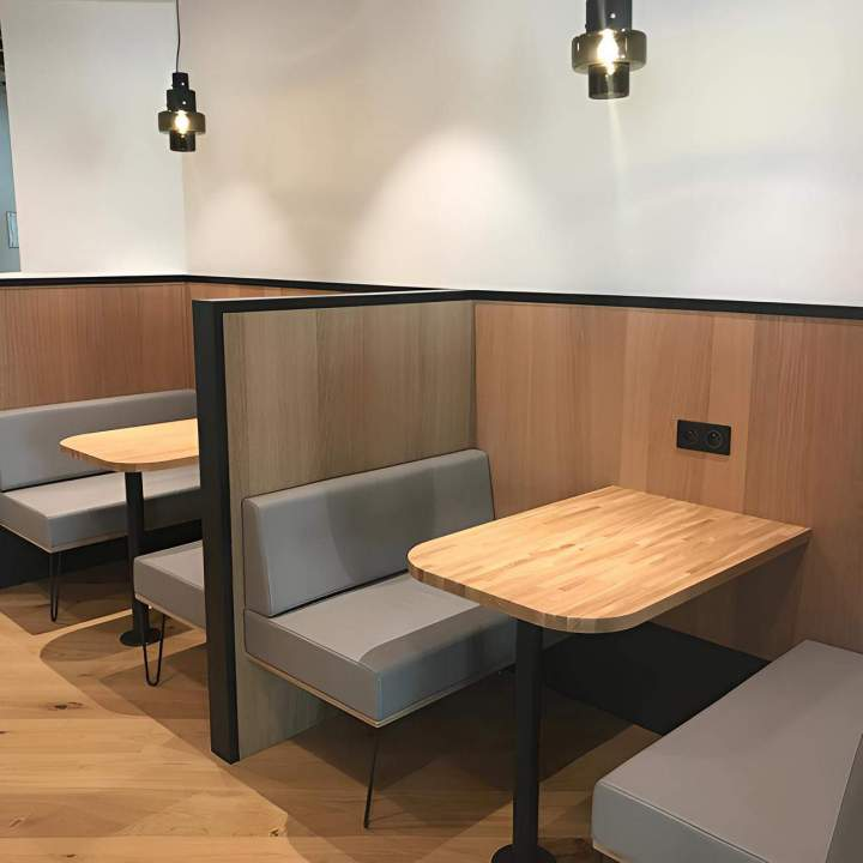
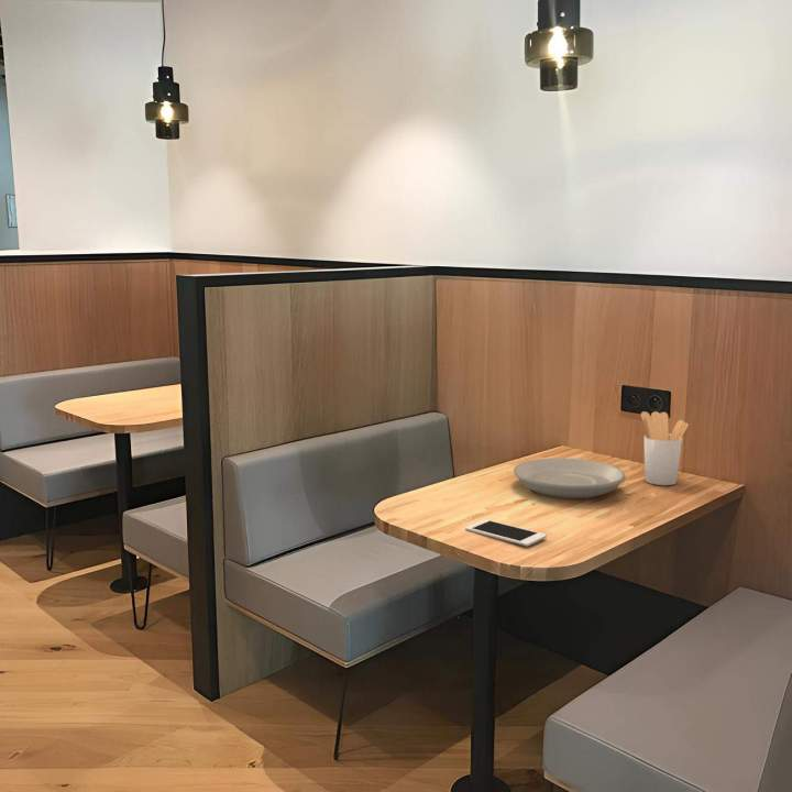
+ cell phone (505, 531)
+ plate (568, 479)
+ utensil holder (659, 446)
